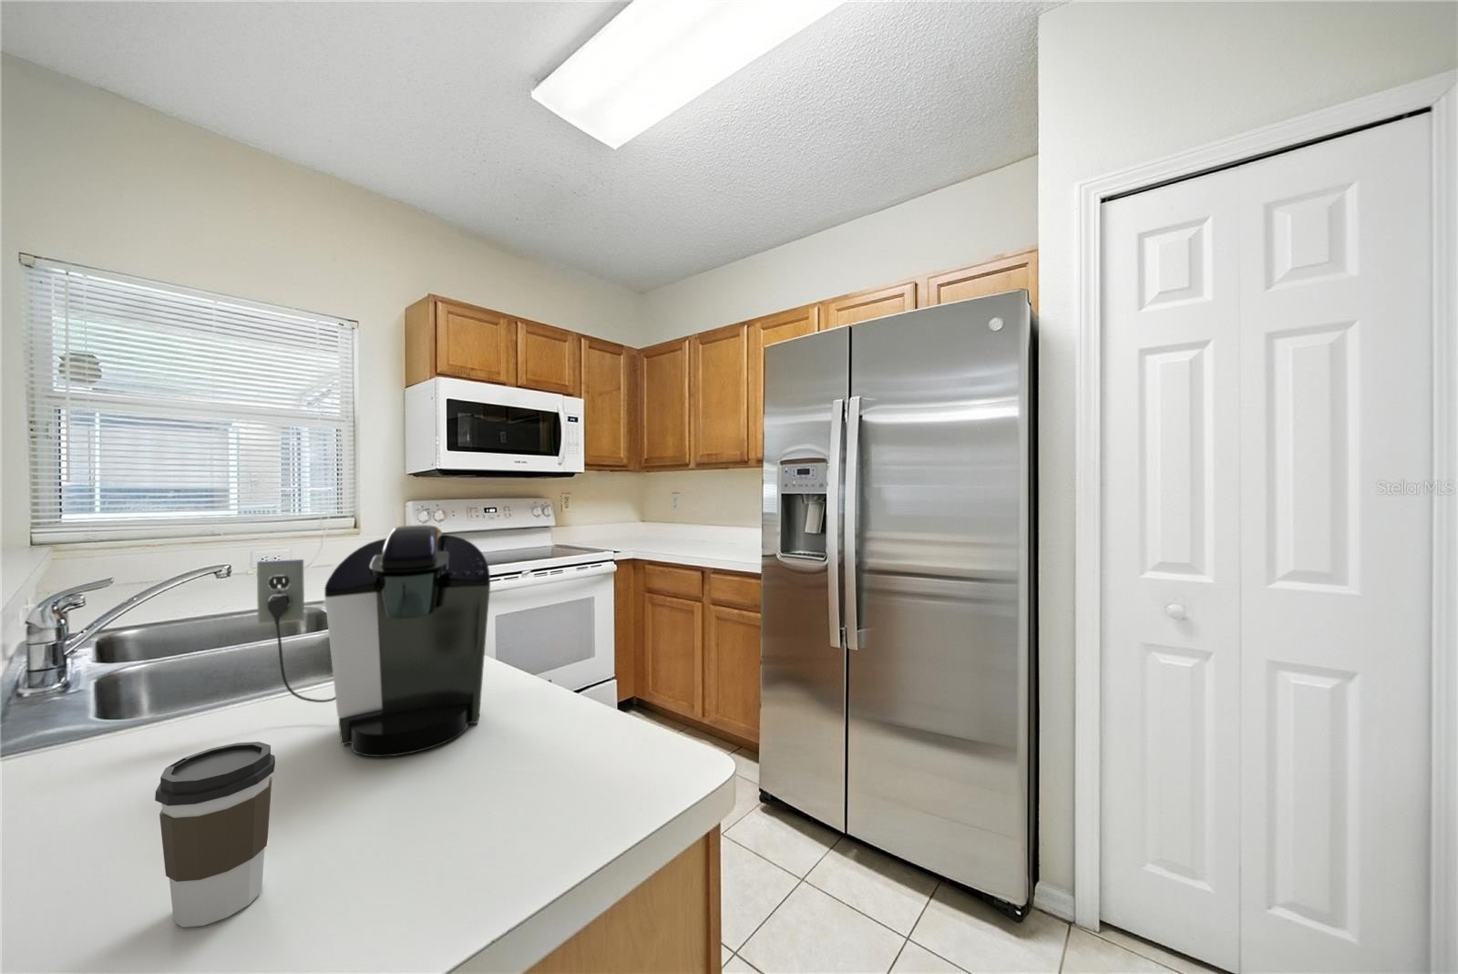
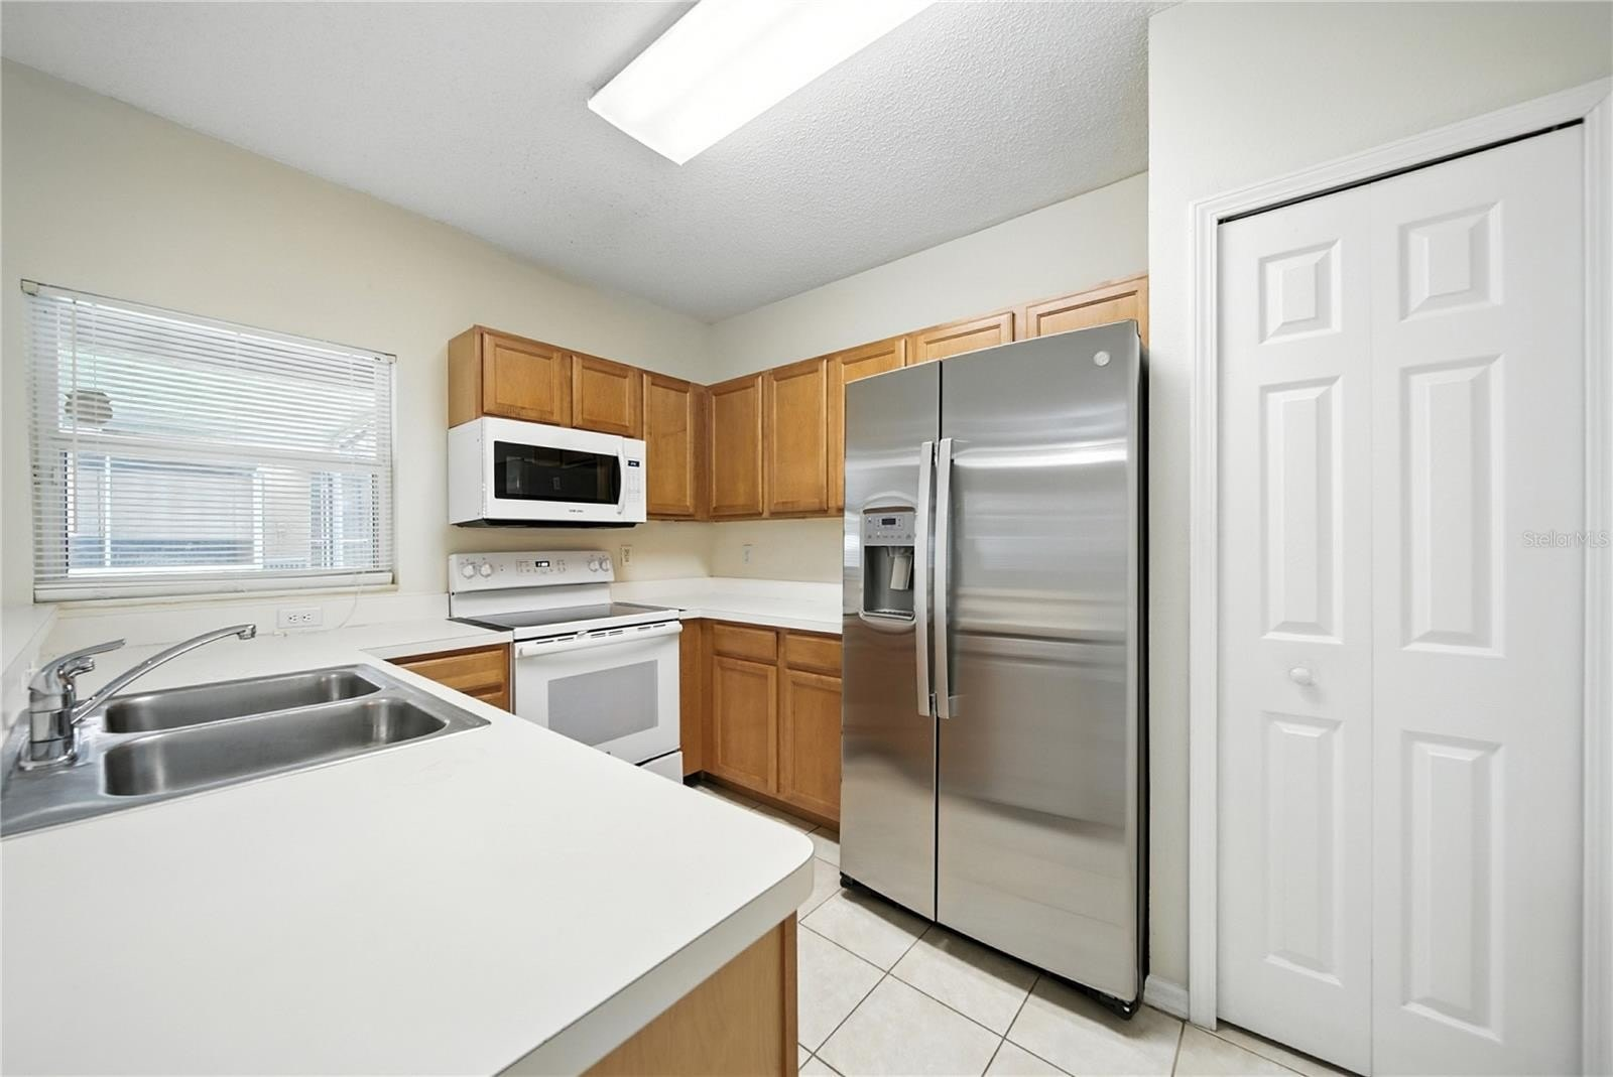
- coffee cup (219, 831)
- coffee maker (369, 627)
